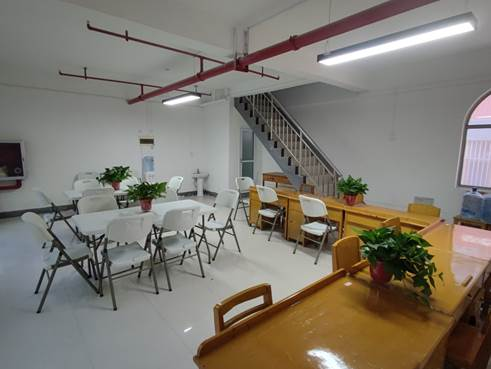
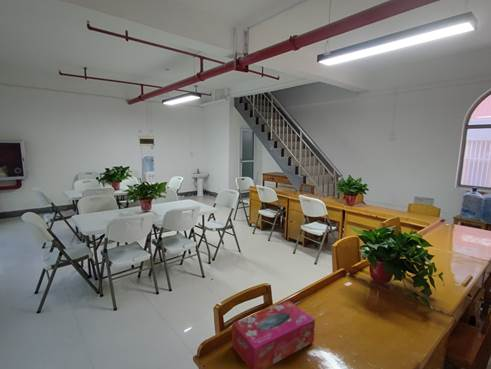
+ tissue box (273, 332)
